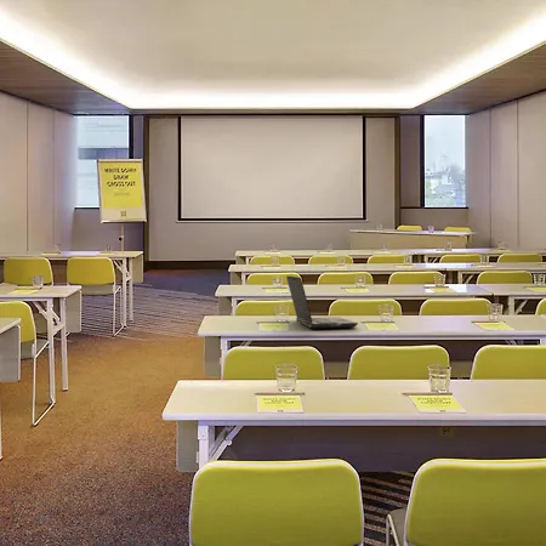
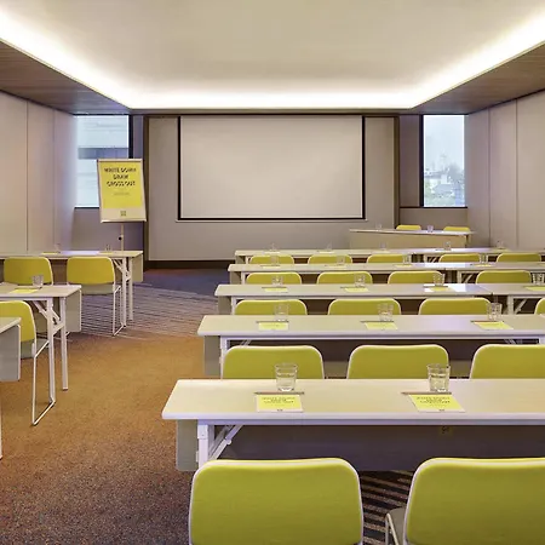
- laptop computer (307, 303)
